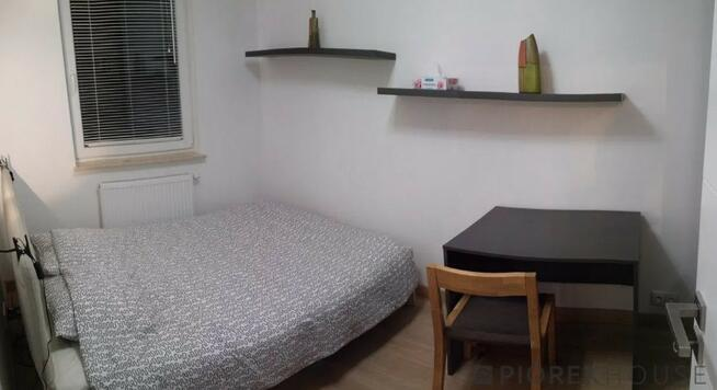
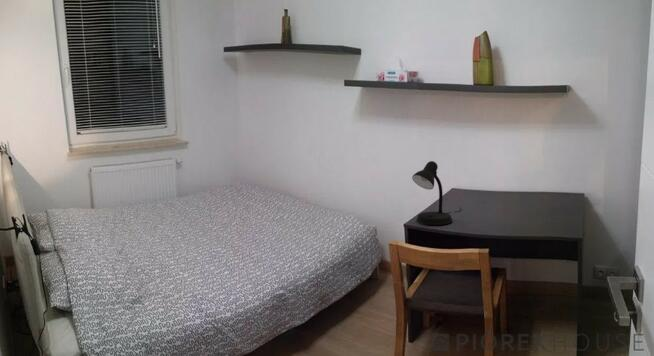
+ desk lamp (441, 187)
